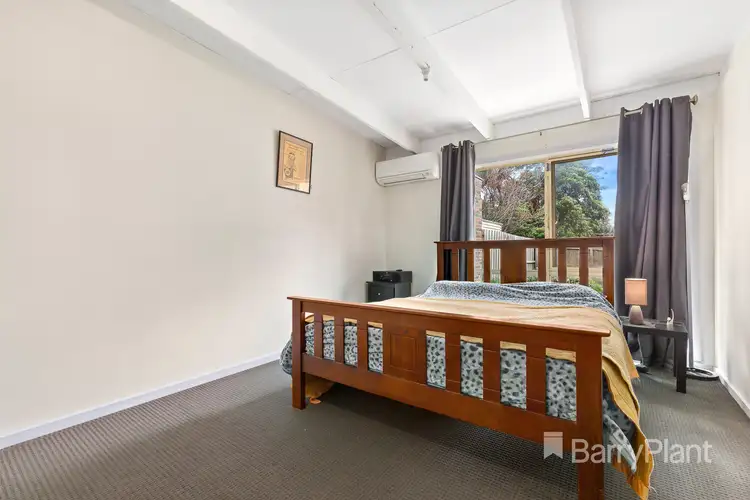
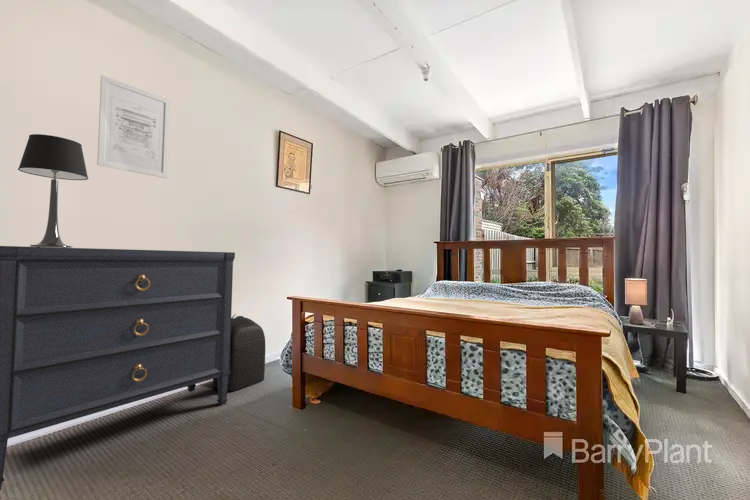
+ dresser (123, 338)
+ backpack (237, 347)
+ wall art (136, 130)
+ table lamp (54, 193)
